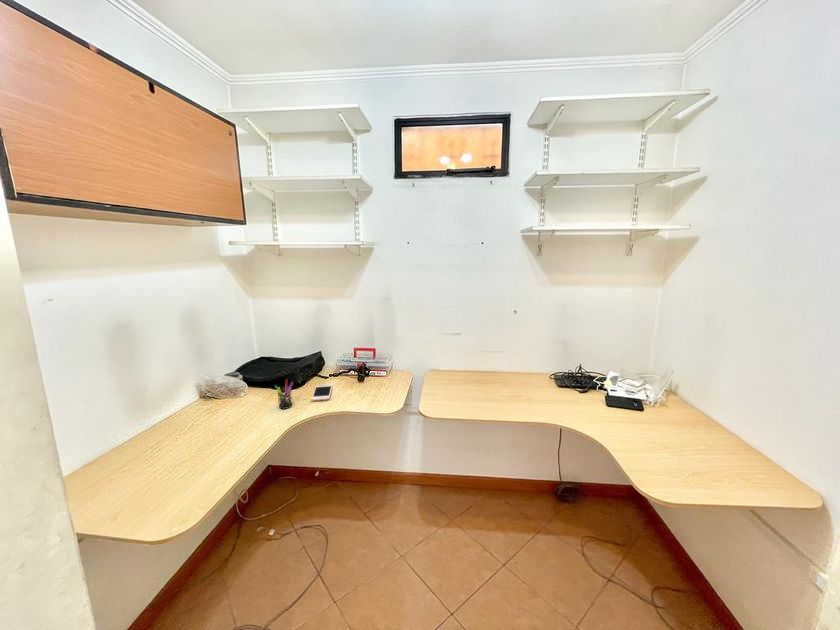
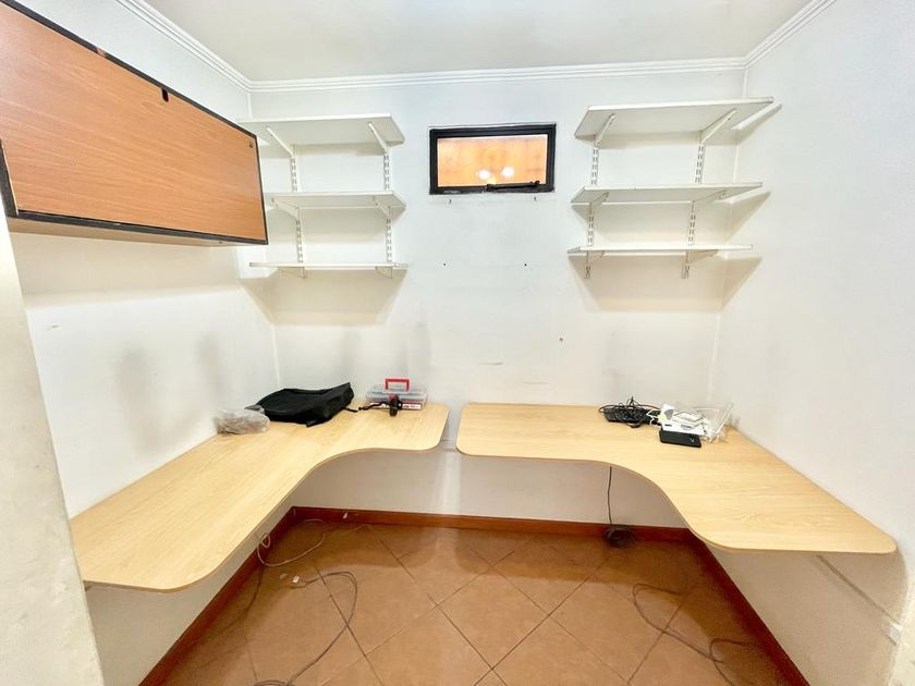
- pen holder (283, 394)
- cell phone (322, 392)
